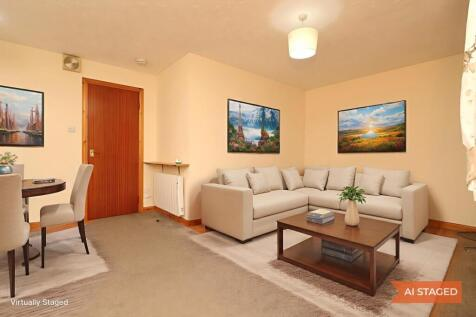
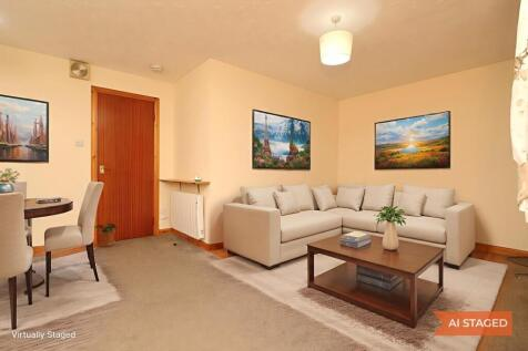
+ potted plant (105, 235)
